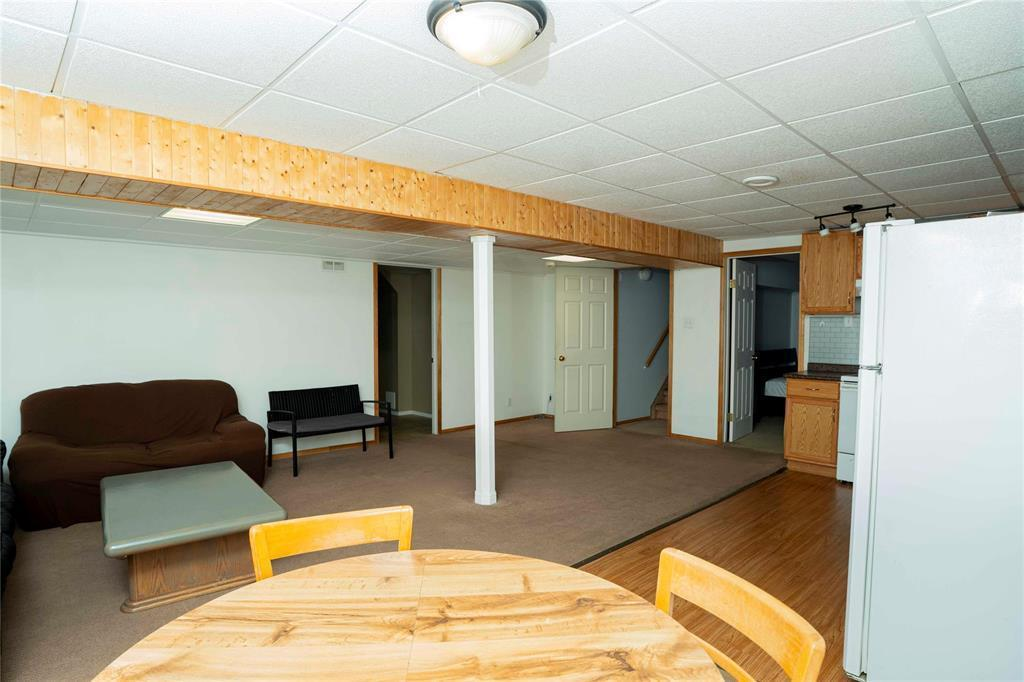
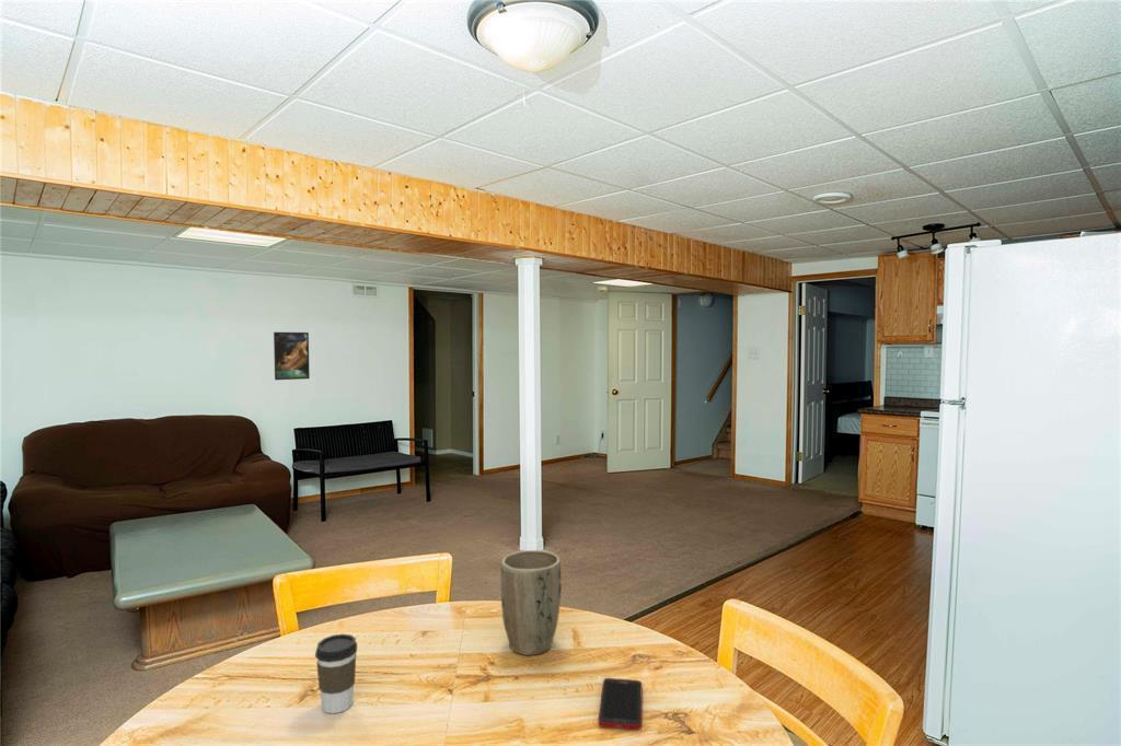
+ plant pot (531, 602)
+ cell phone (621, 702)
+ coffee cup (336, 673)
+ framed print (291, 355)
